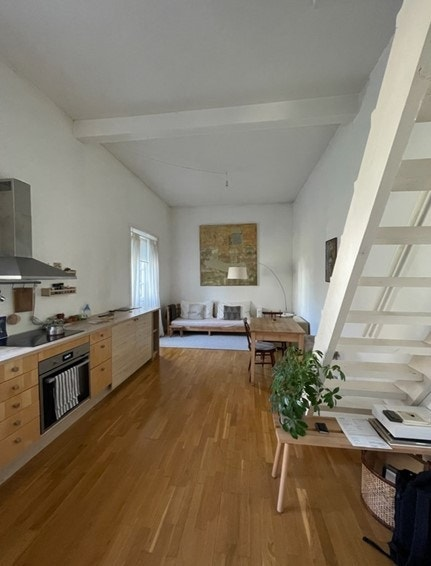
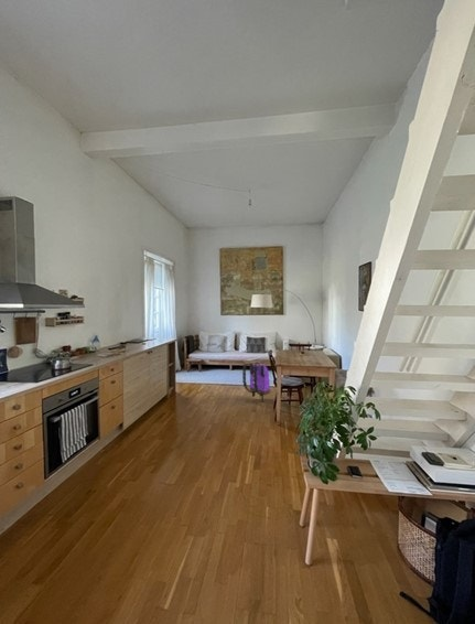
+ backpack (256, 381)
